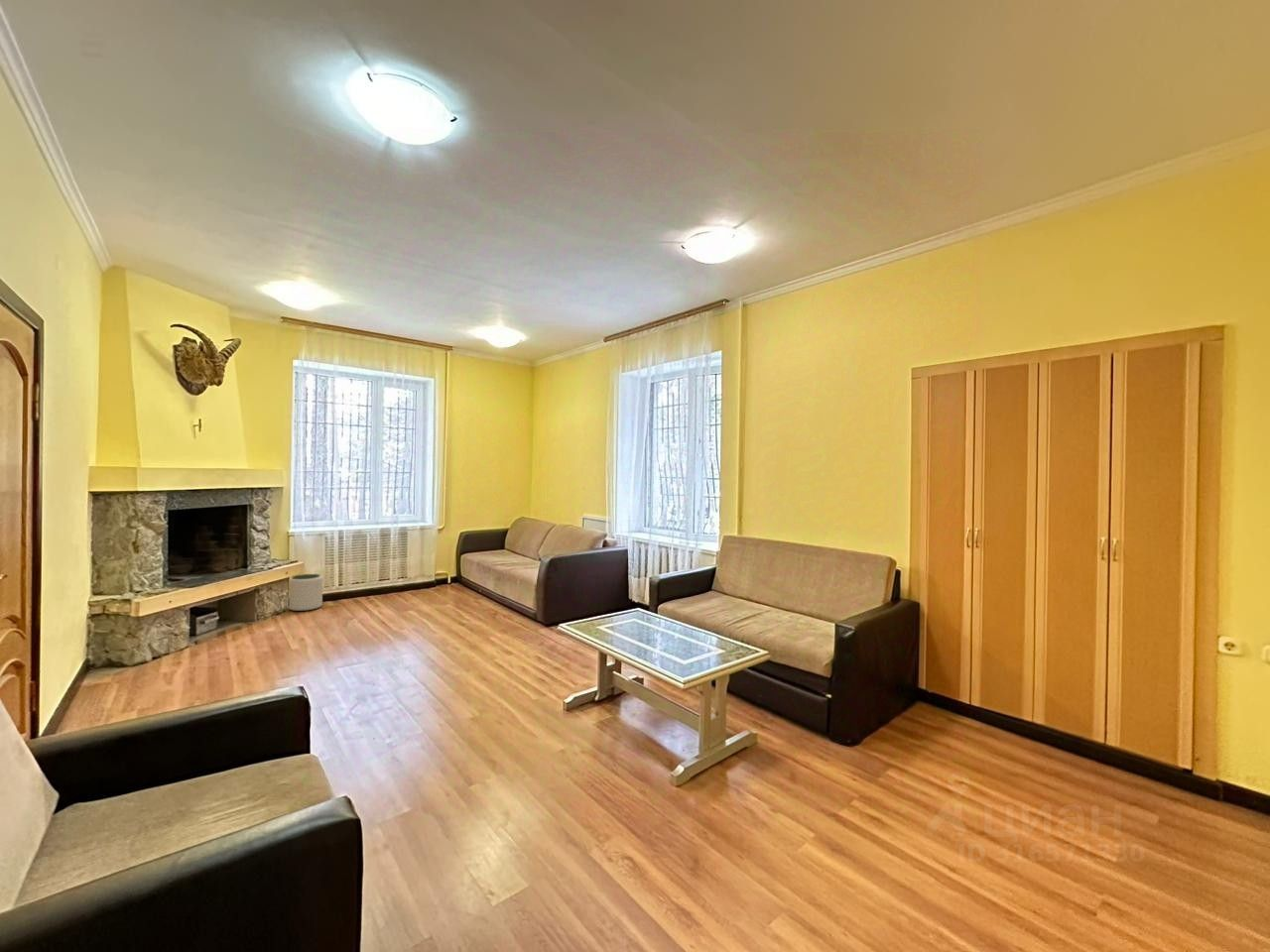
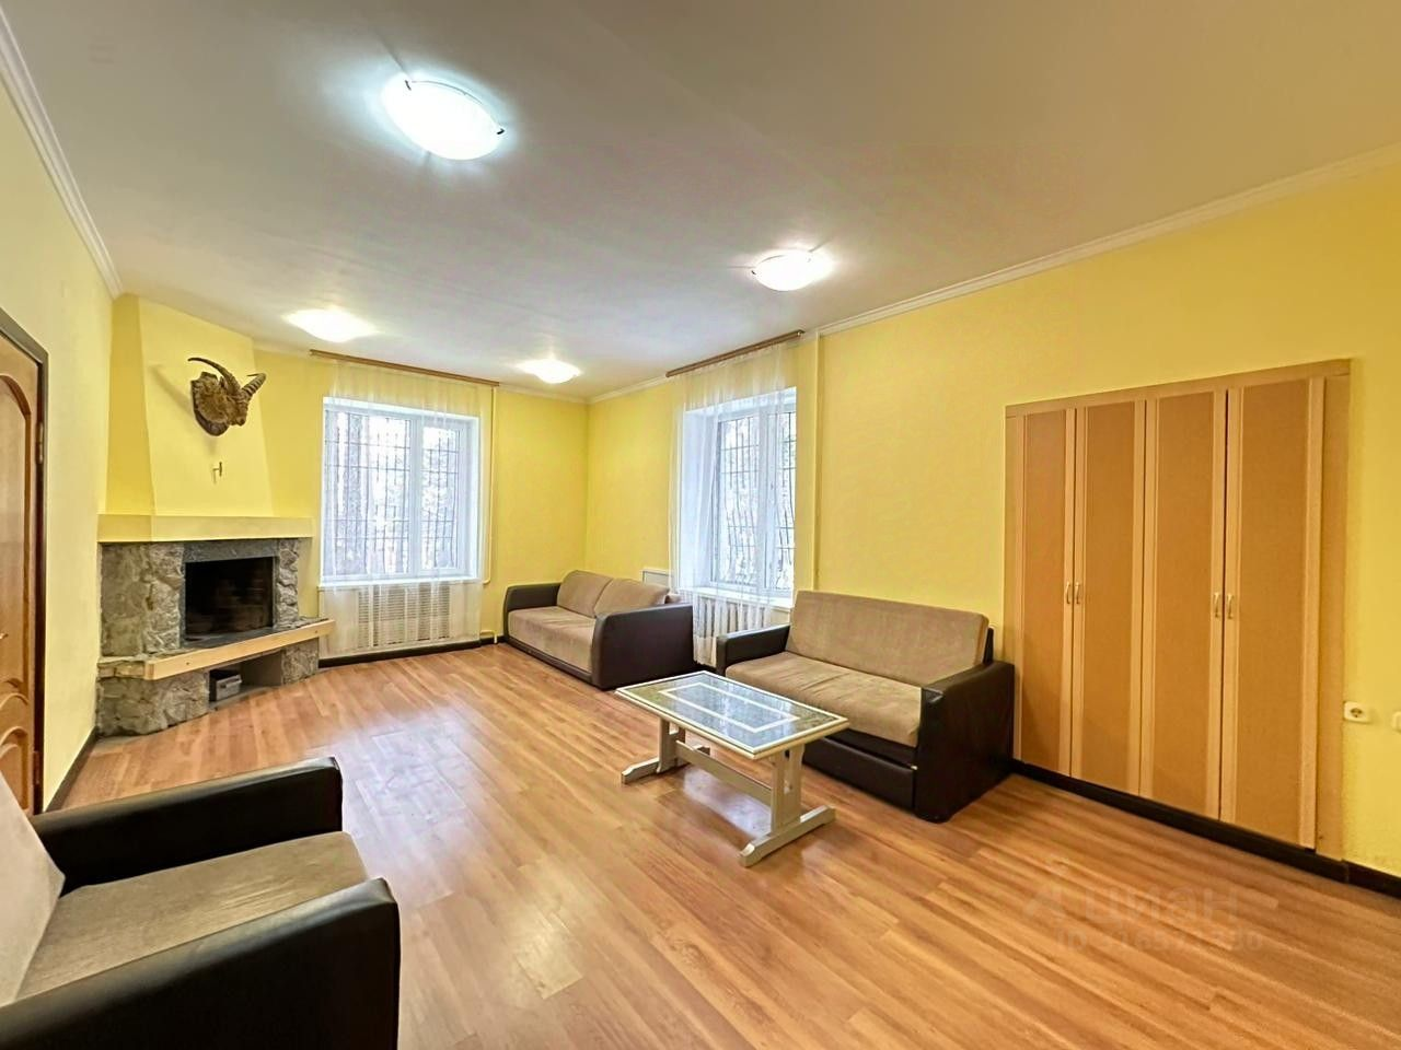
- plant pot (306, 592)
